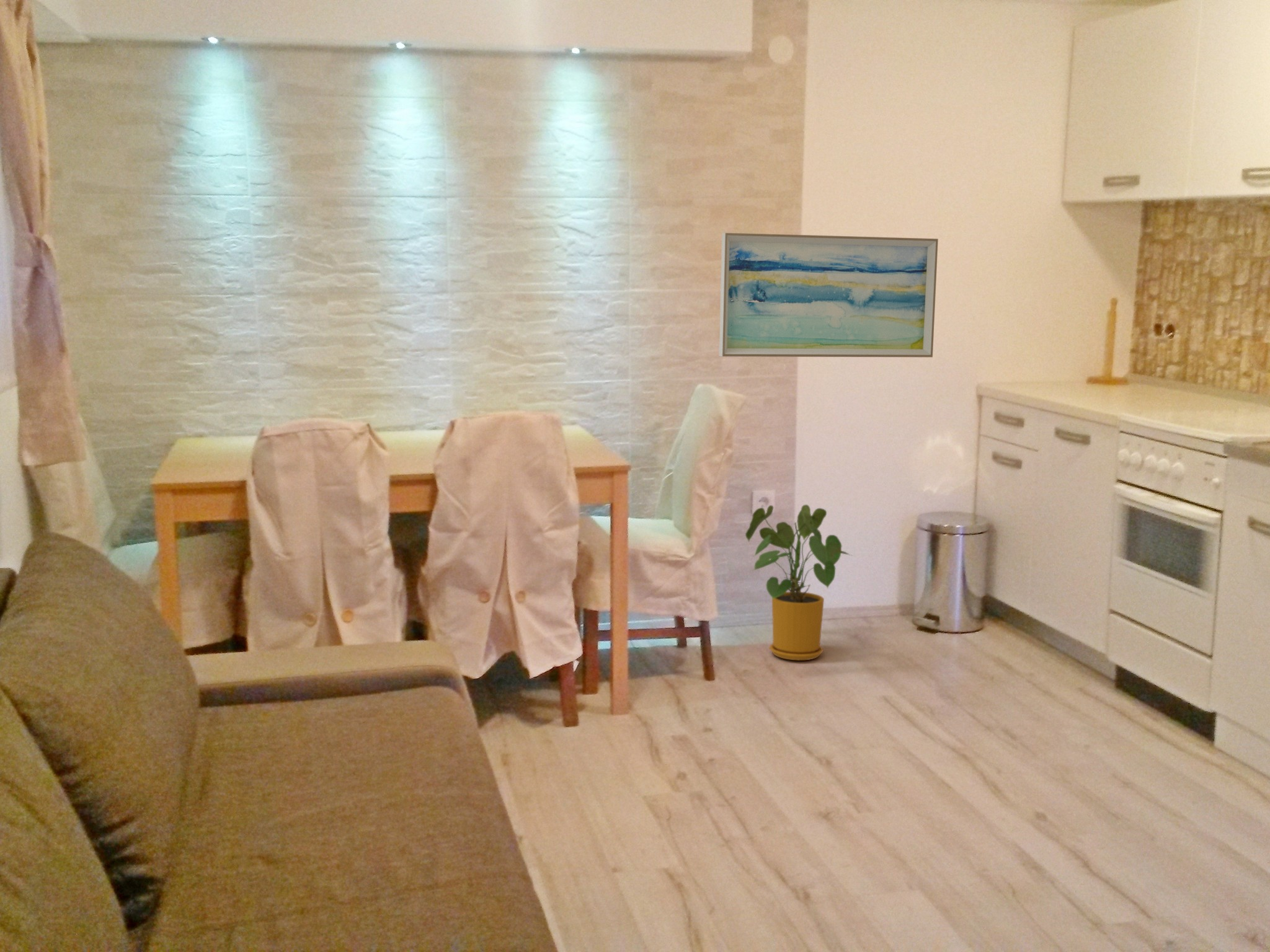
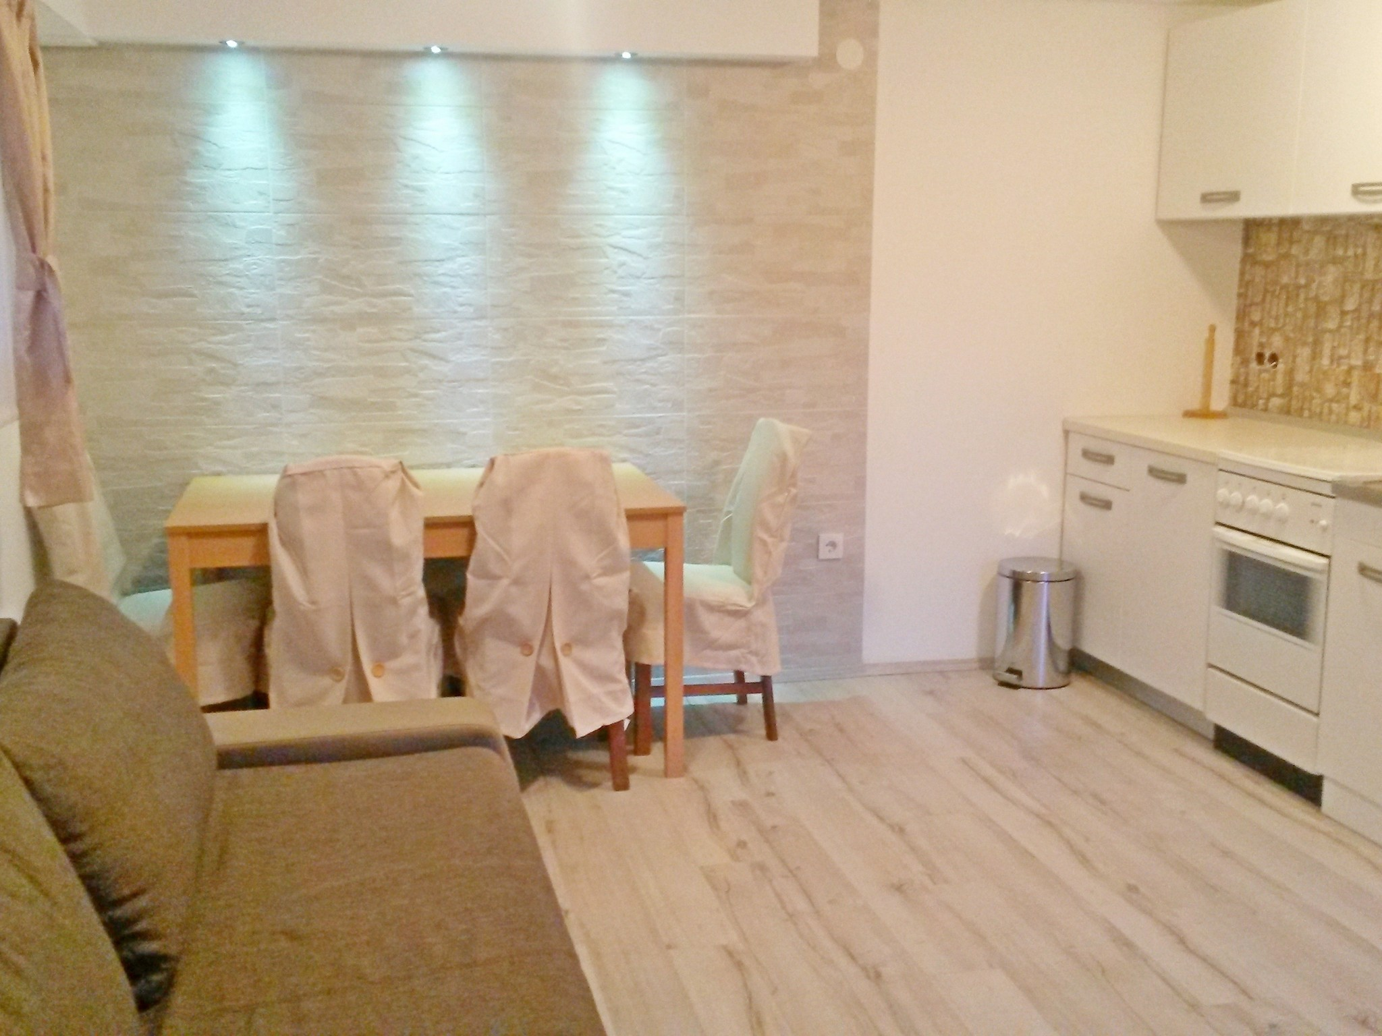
- wall art (830, 296)
- house plant (793, 583)
